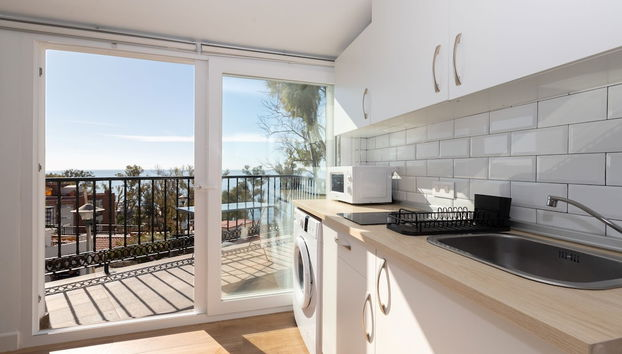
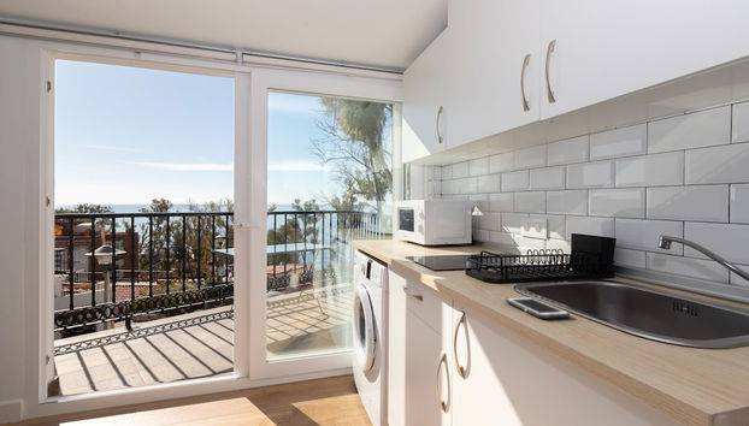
+ cell phone (535, 307)
